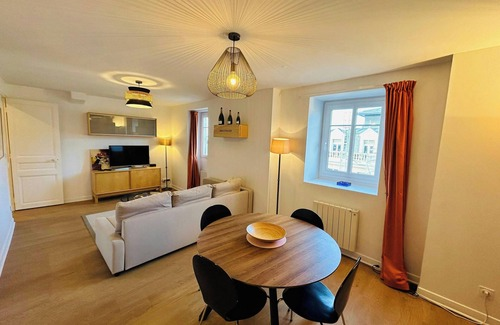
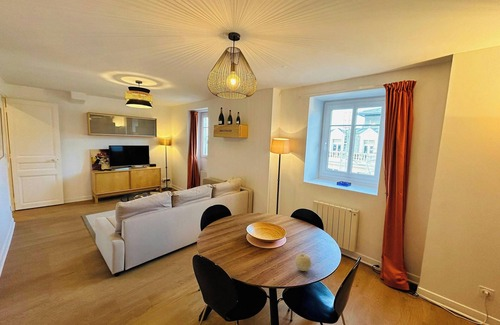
+ fruit (303, 262)
